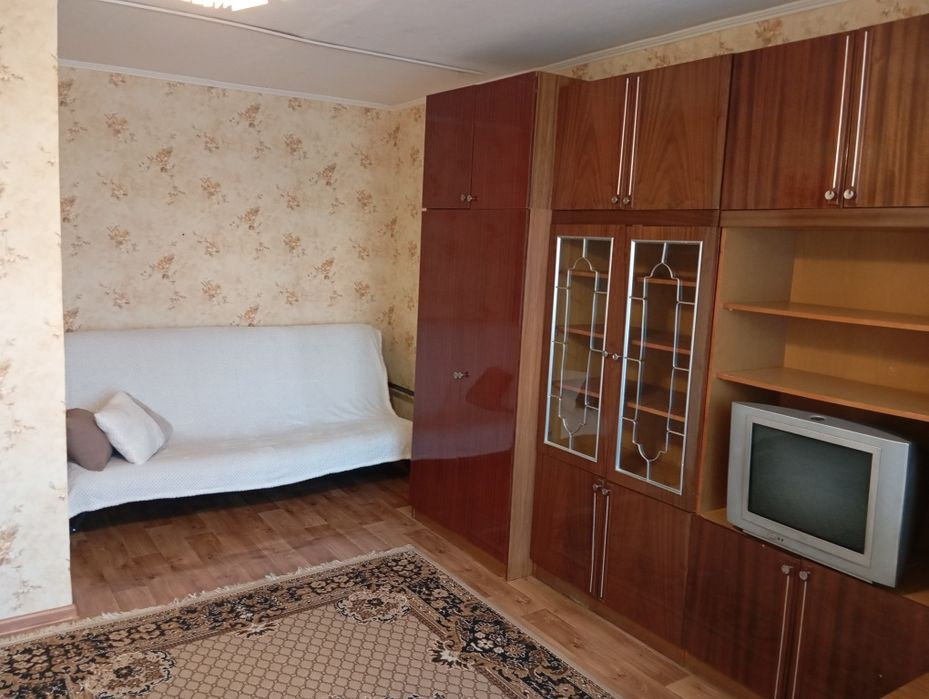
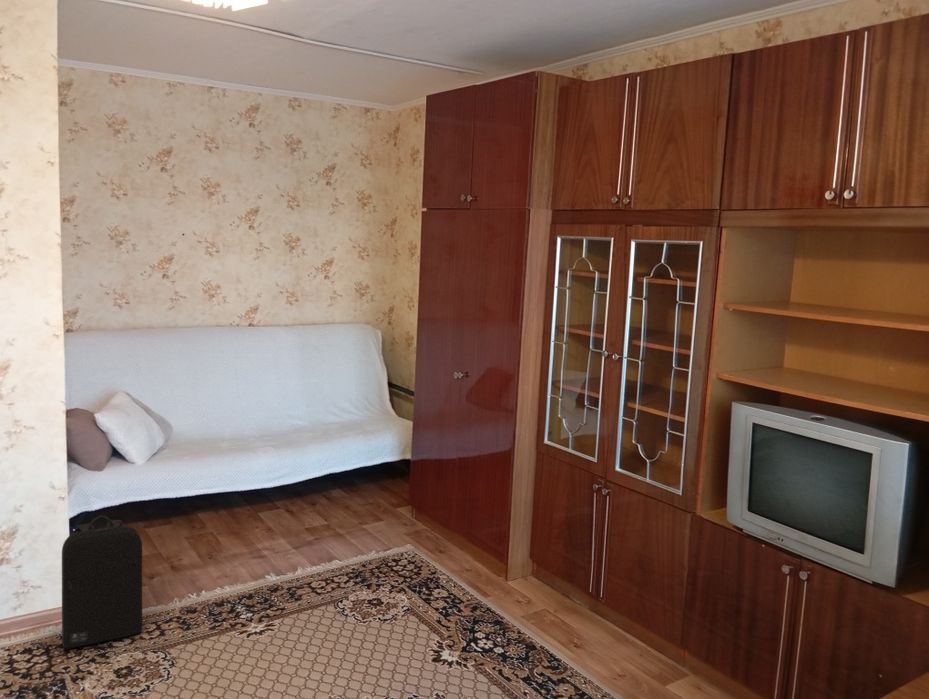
+ backpack (100, 574)
